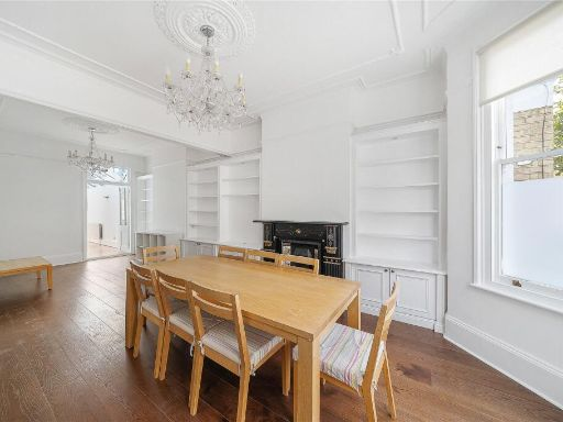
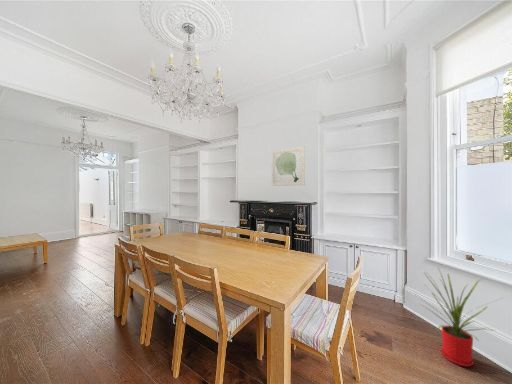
+ wall art (287, 167)
+ house plant (457, 316)
